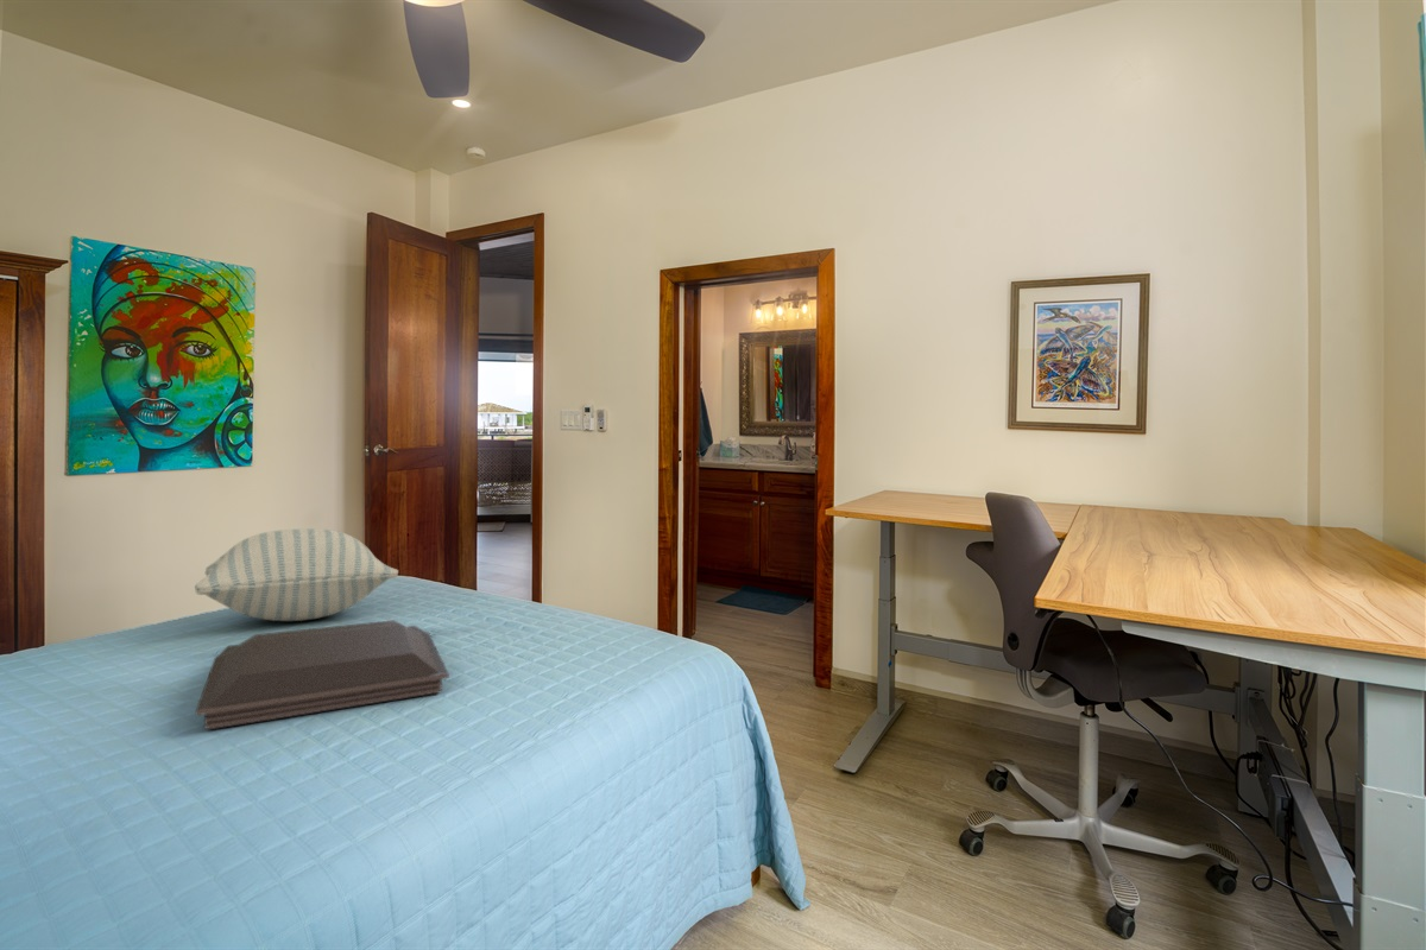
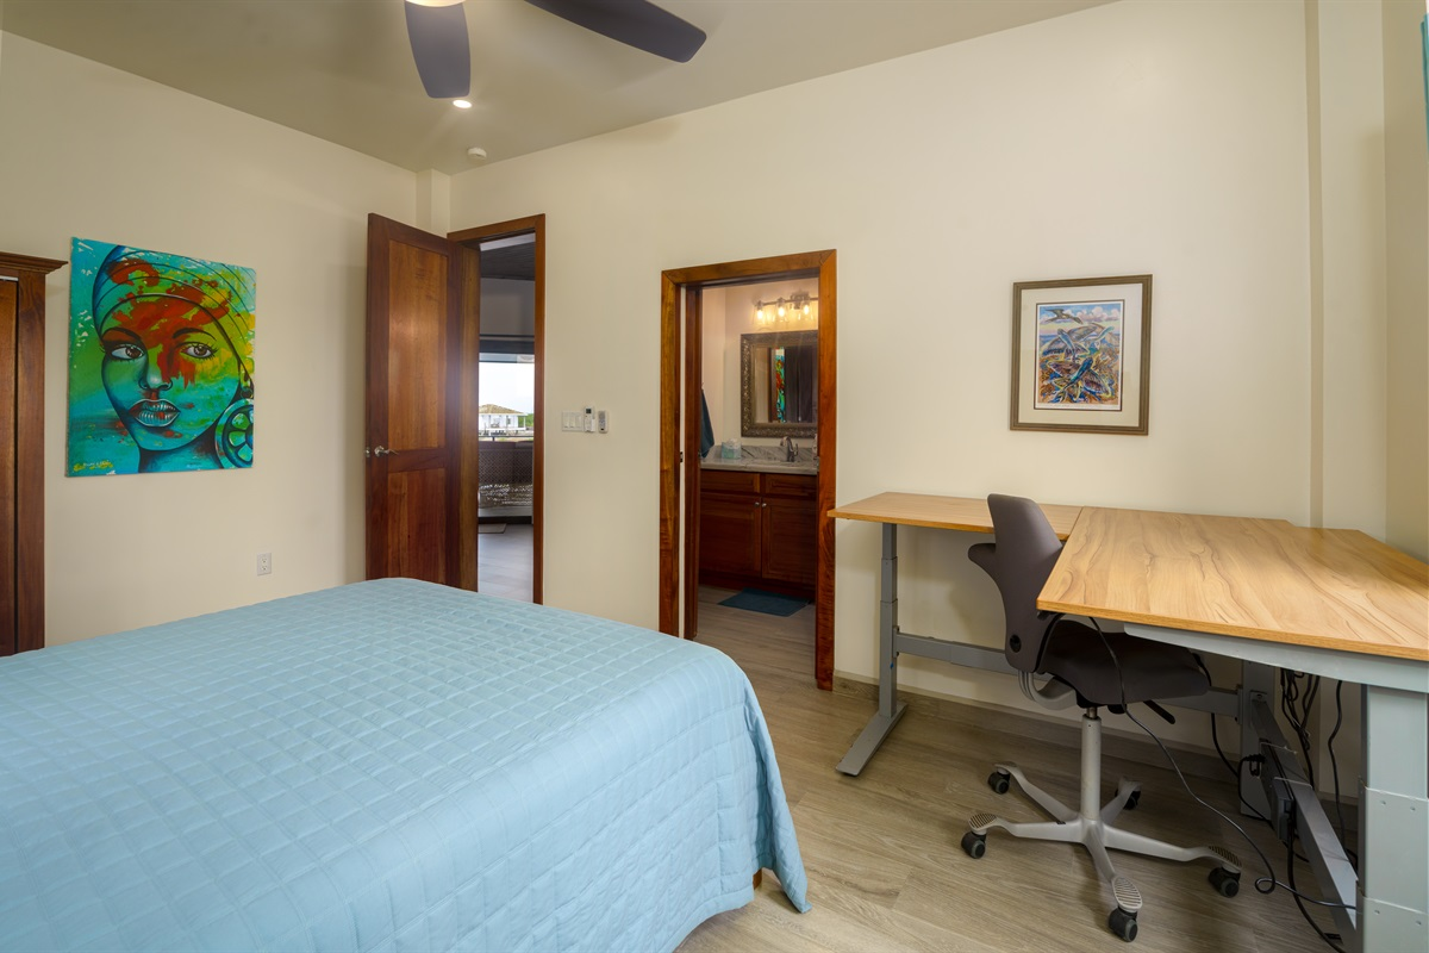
- serving tray (329, 654)
- pillow (298, 572)
